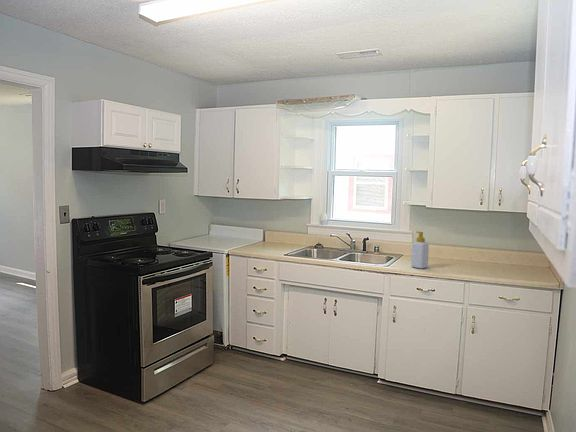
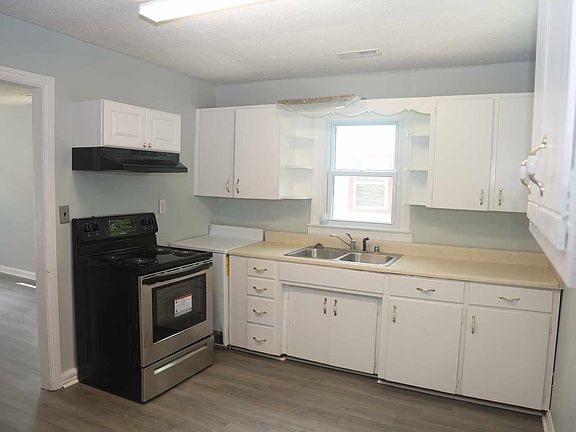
- soap bottle (420, 249)
